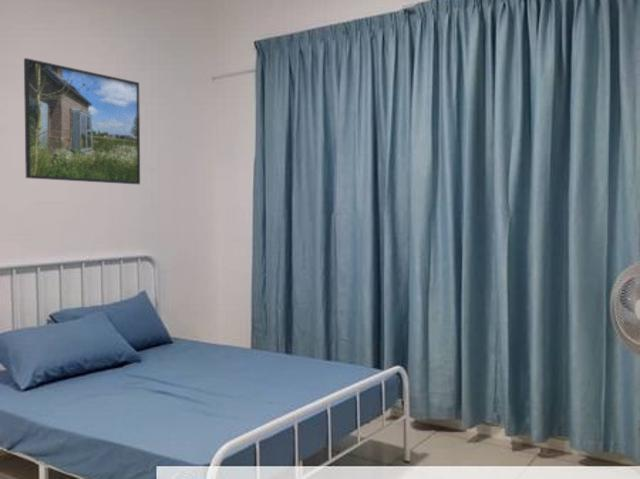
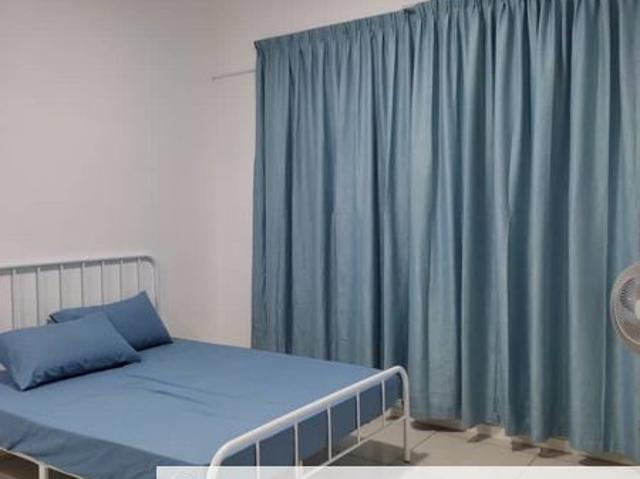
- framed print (86, 126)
